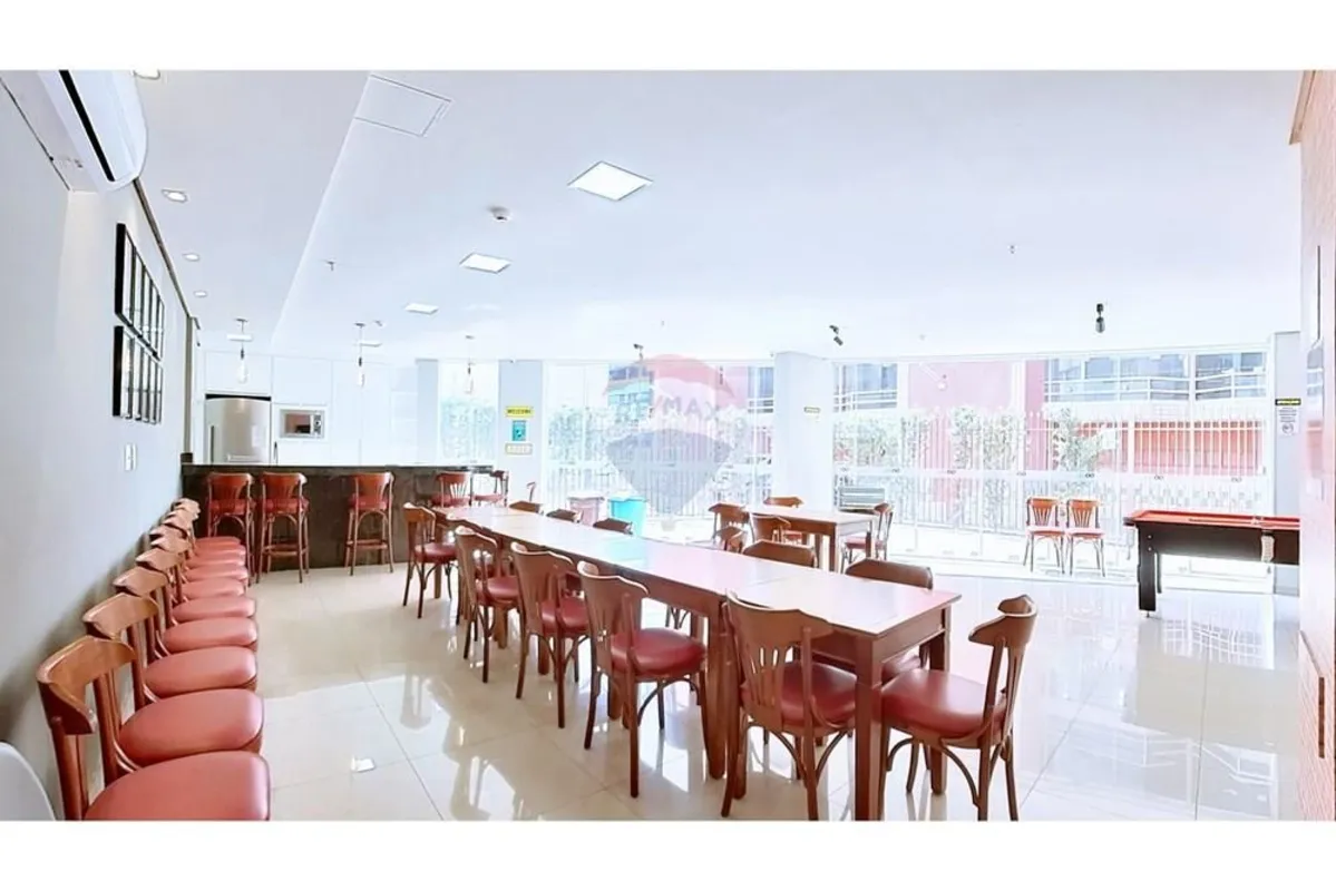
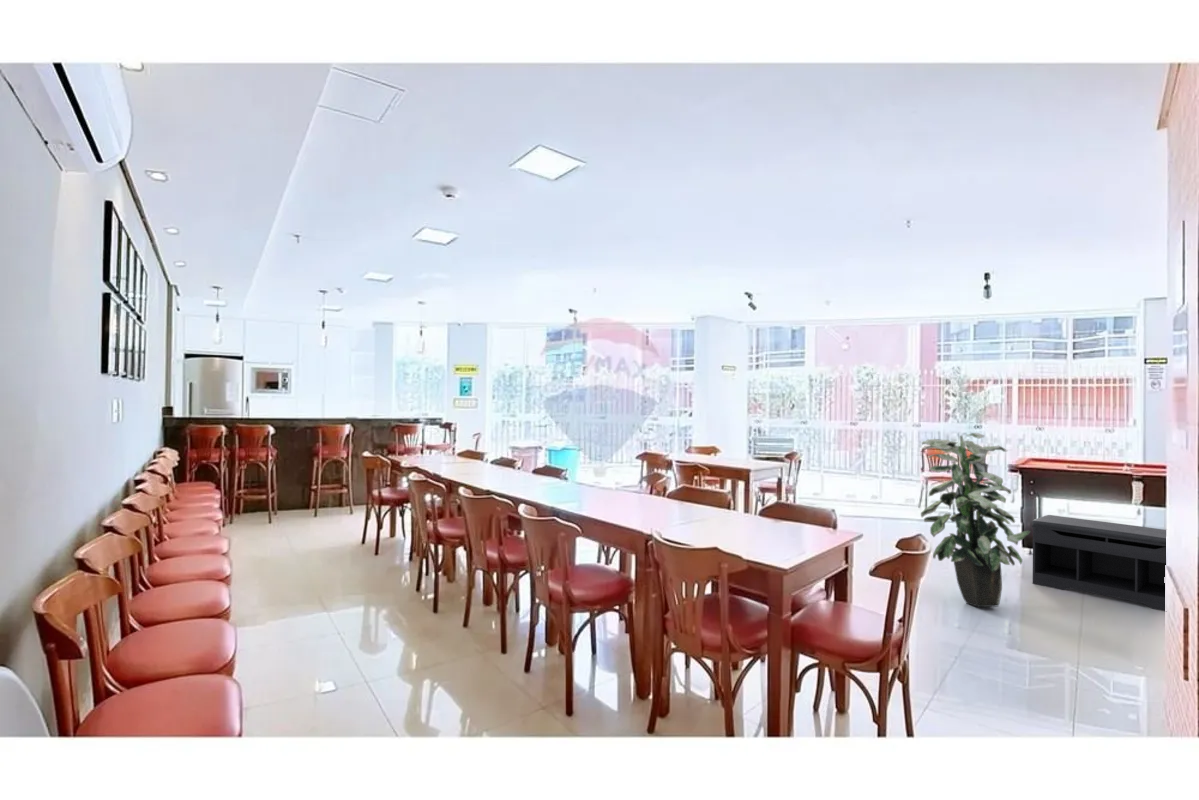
+ bench (1112, 559)
+ indoor plant (970, 517)
